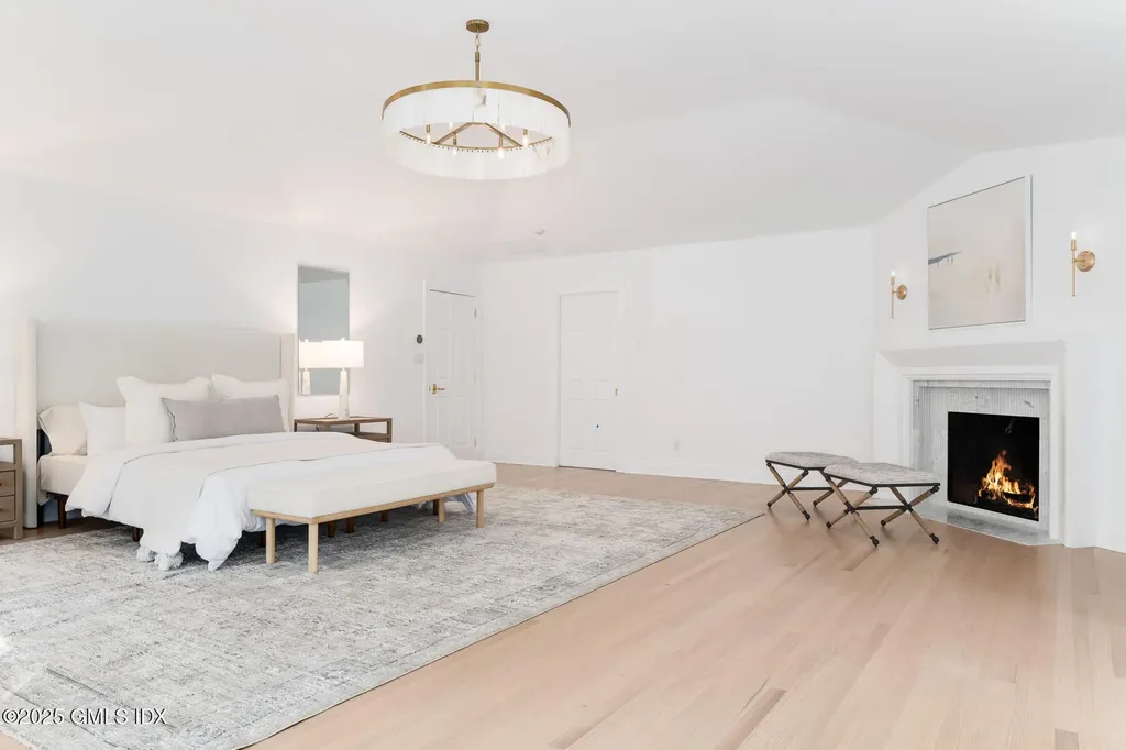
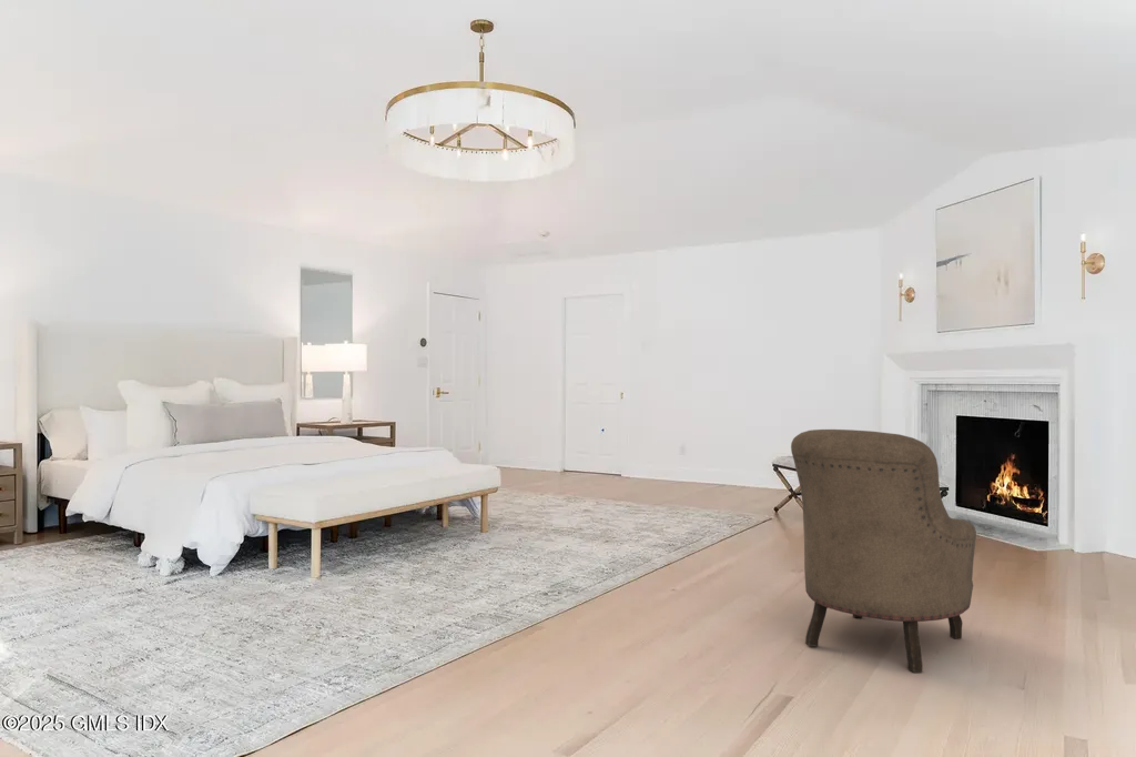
+ armchair (879, 536)
